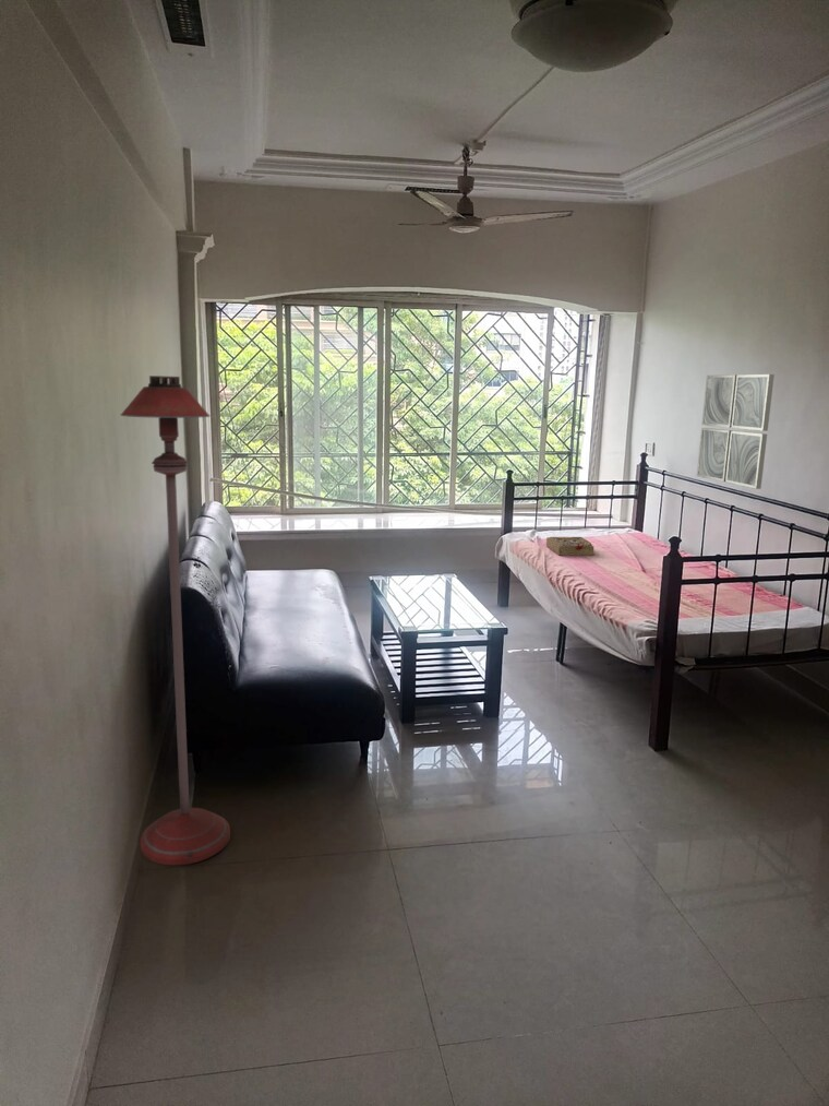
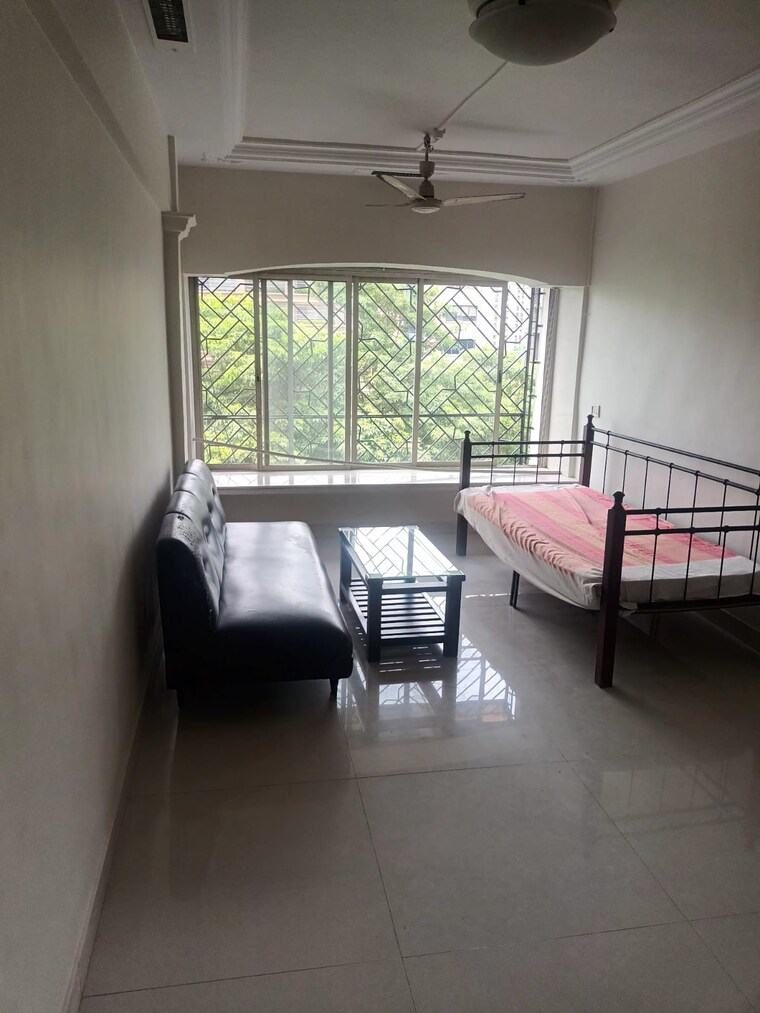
- book (570, 545)
- wall art (732, 430)
- floor lamp (177, 622)
